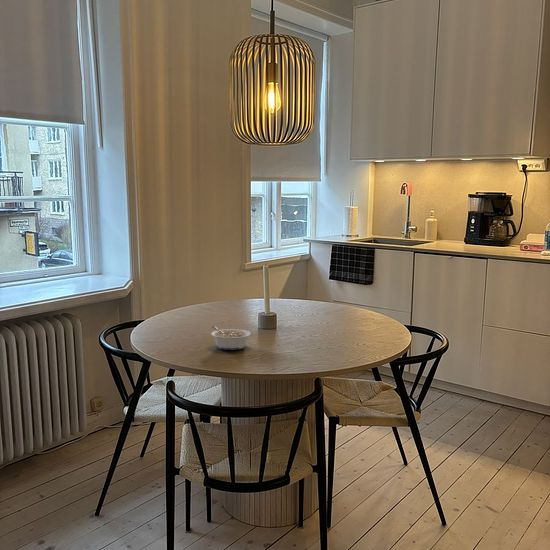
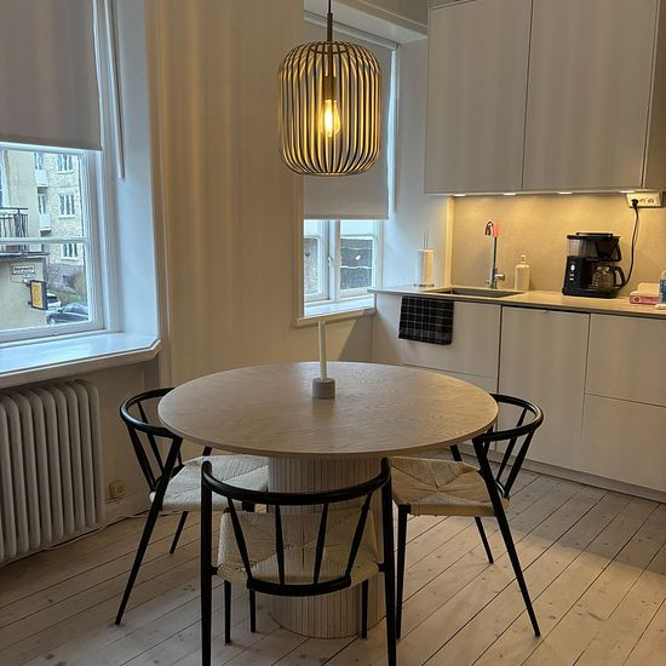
- legume (229, 338)
